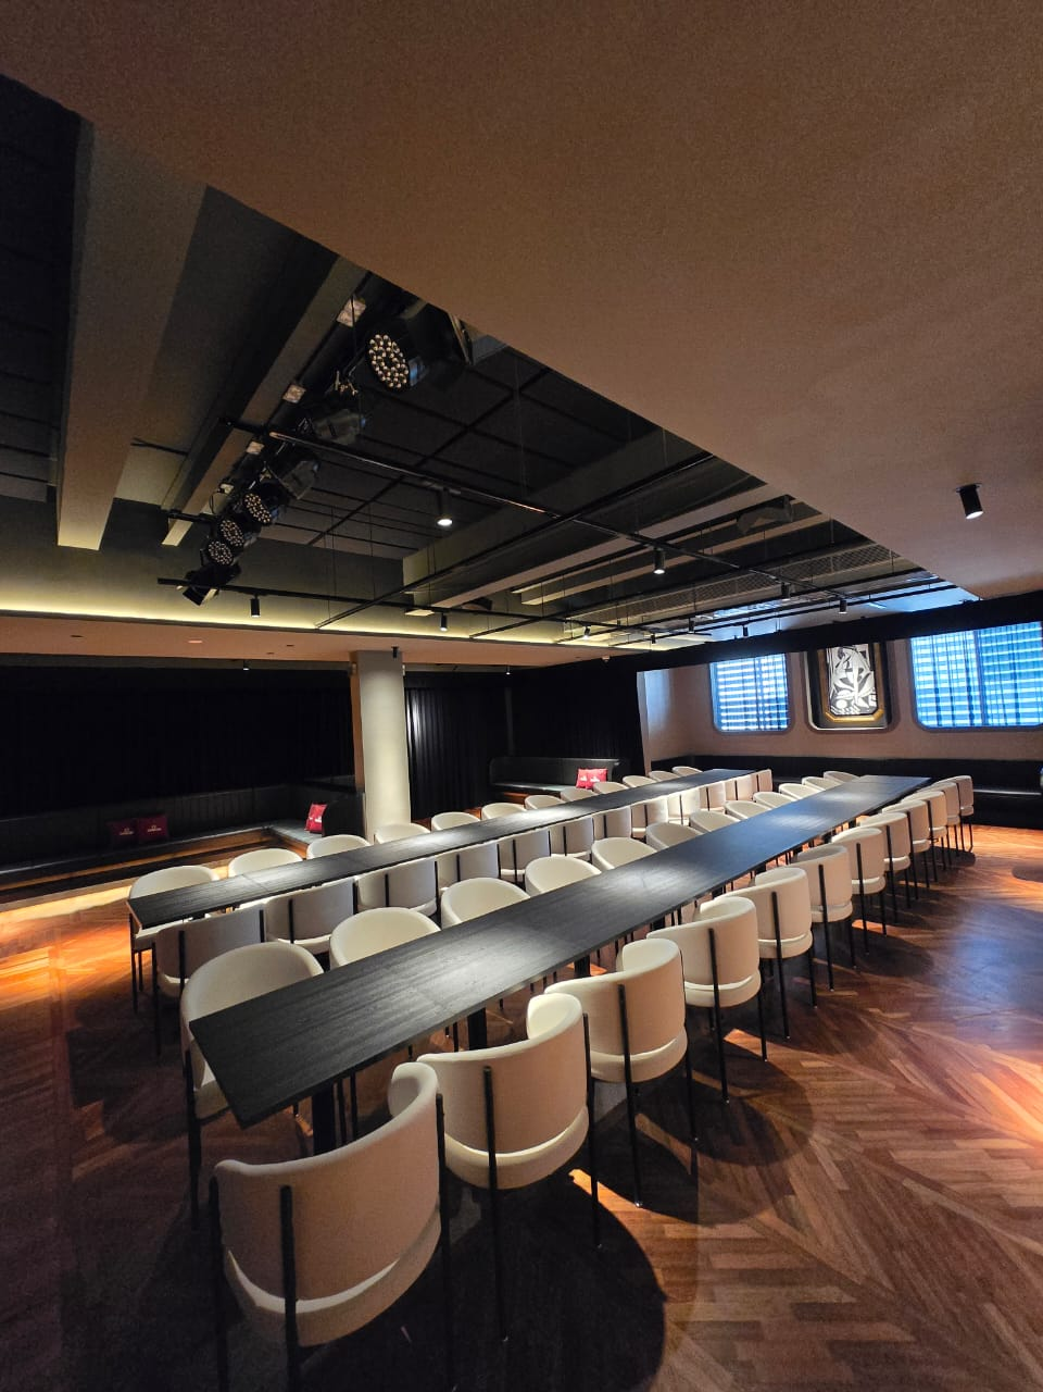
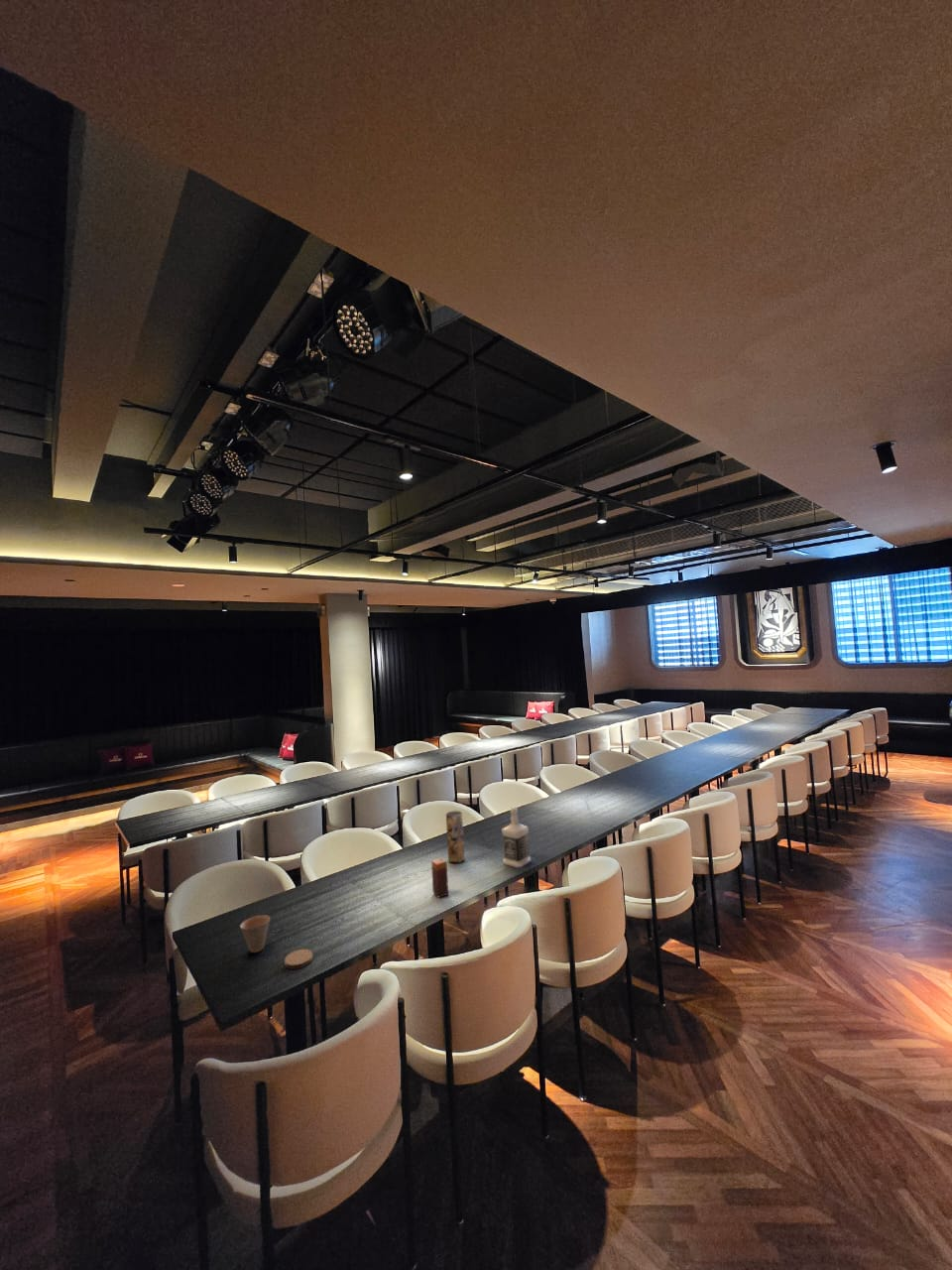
+ bottle (515, 834)
+ cup (255, 935)
+ coaster (298, 958)
+ vase (455, 836)
+ candle (439, 877)
